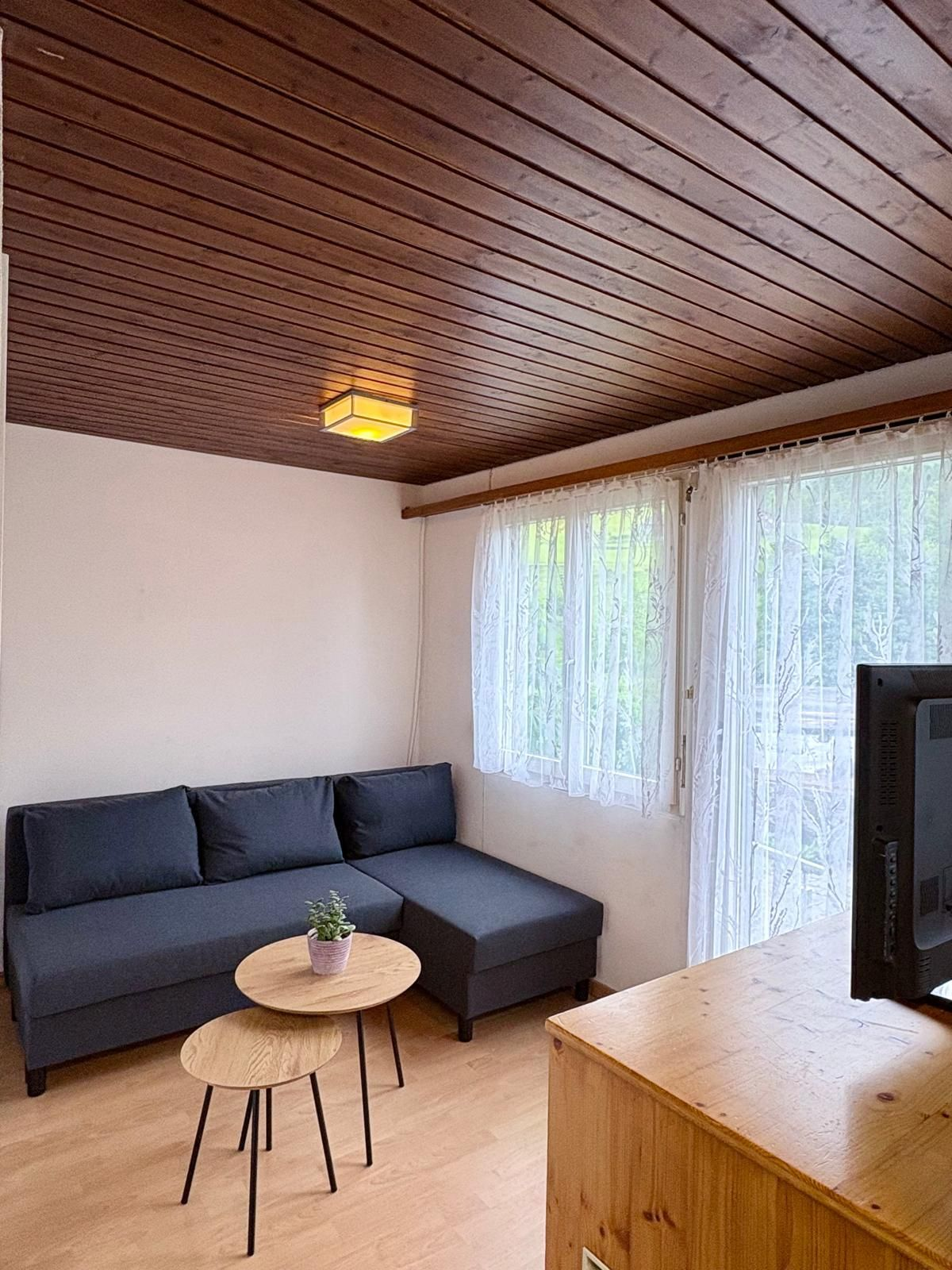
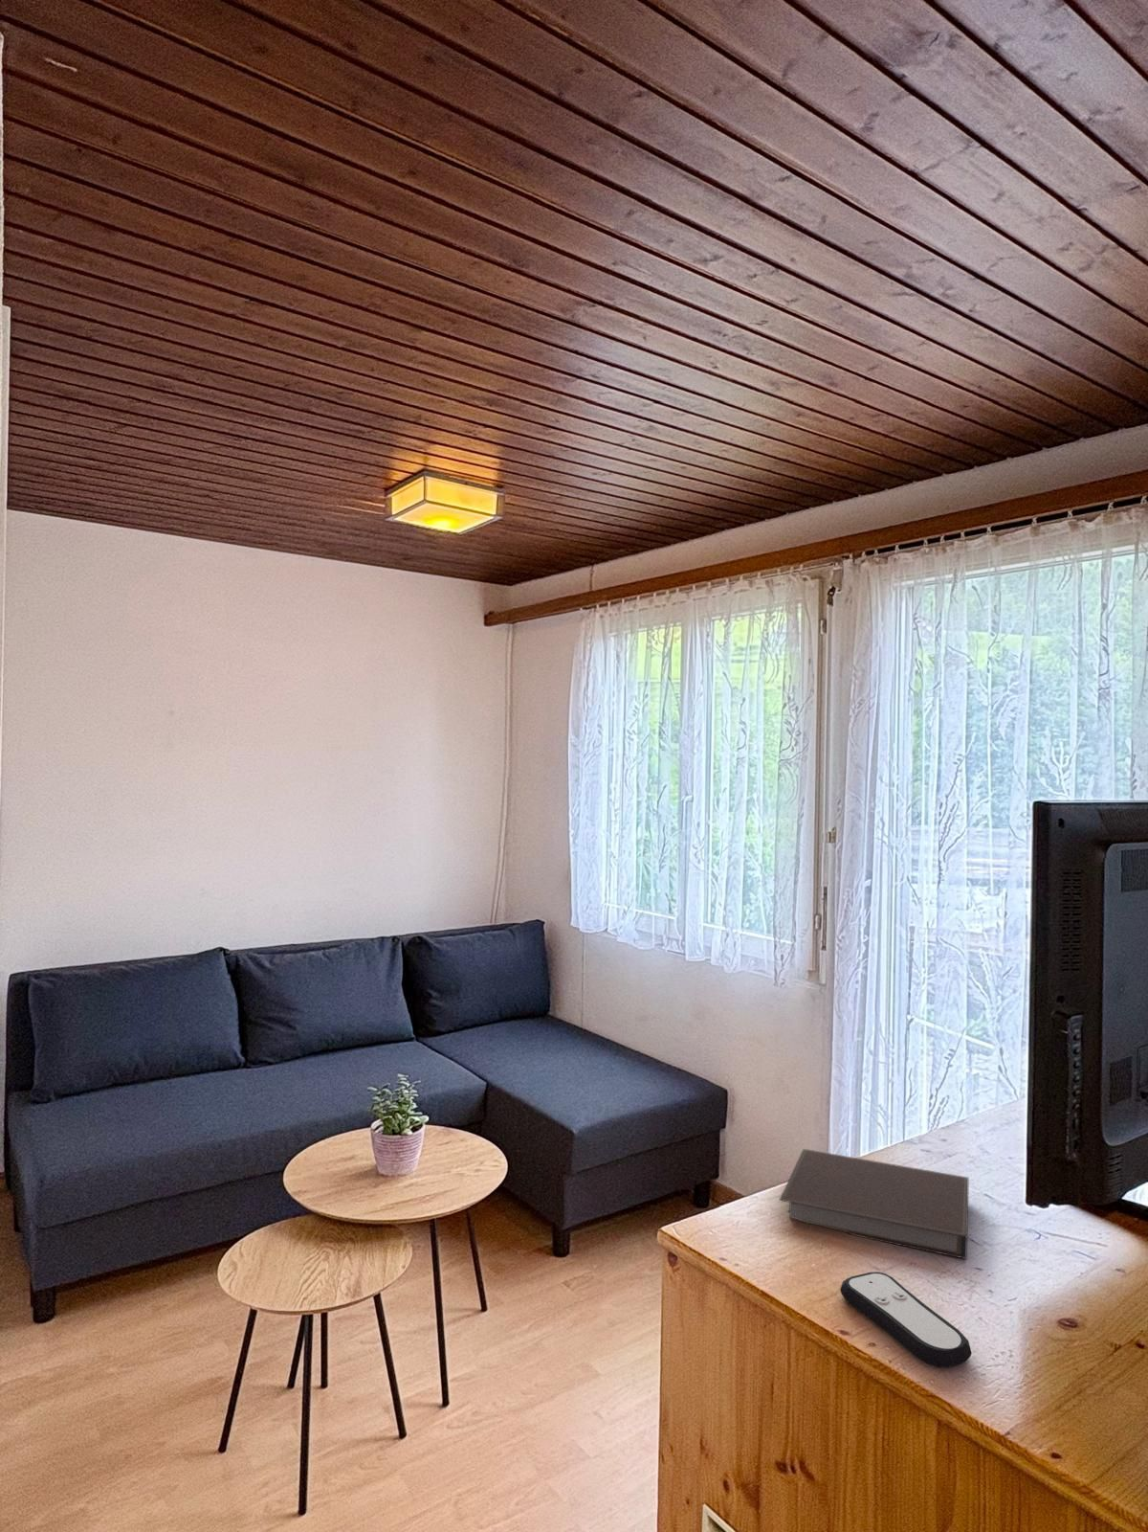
+ notebook (877, 1197)
+ remote control (904, 1316)
